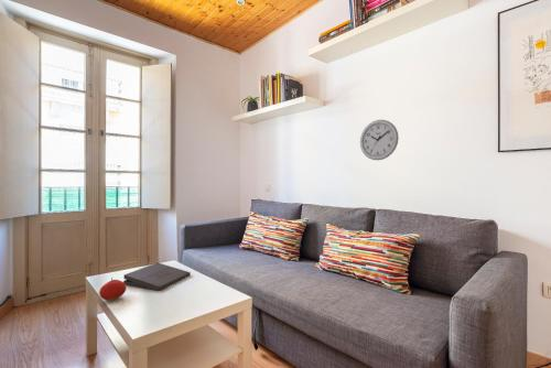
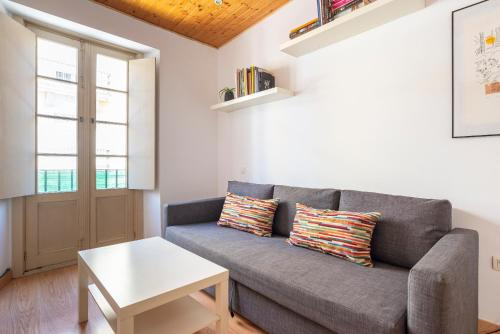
- wall clock (377, 140)
- pizza box (158, 274)
- fruit (112, 288)
